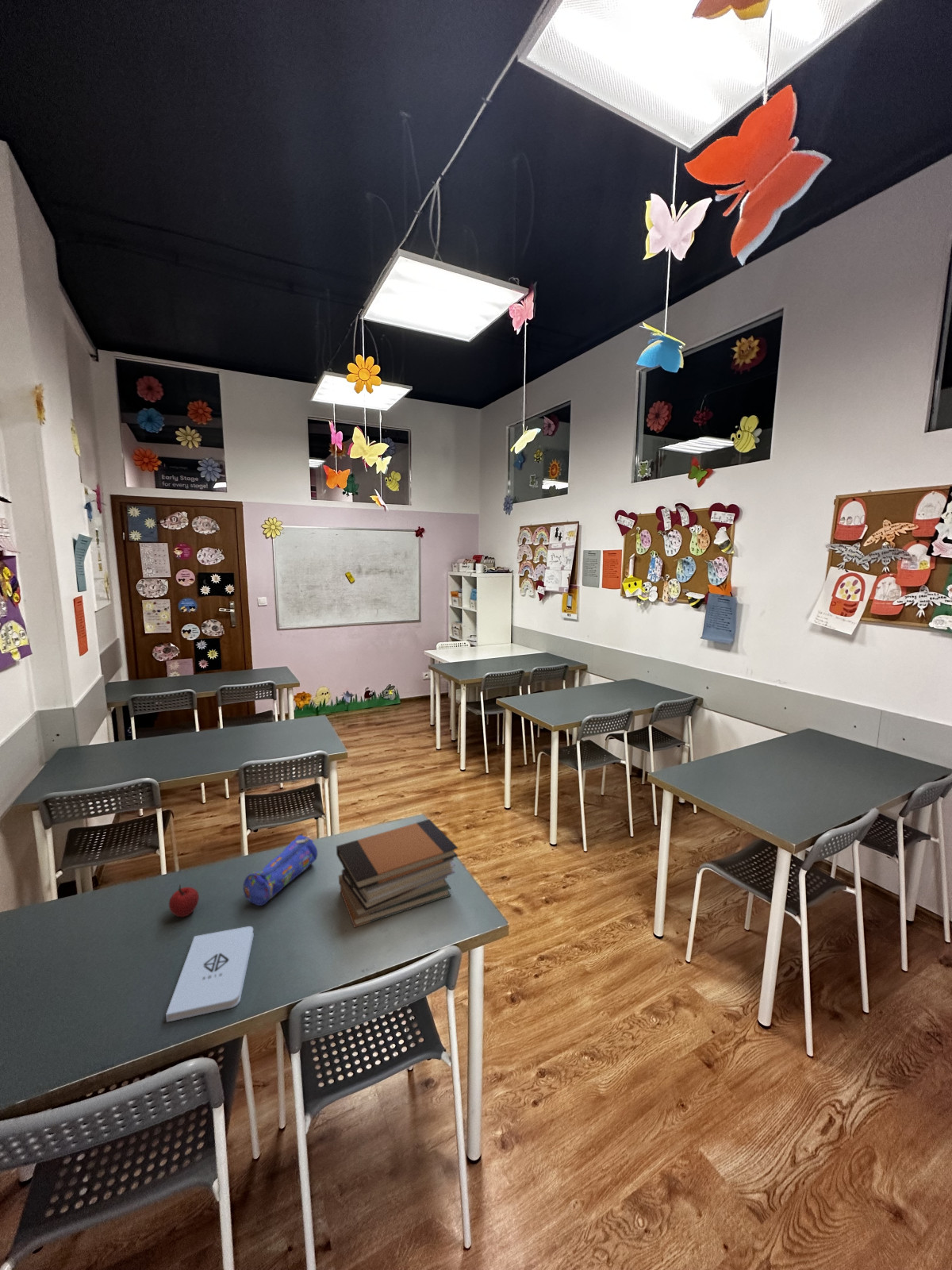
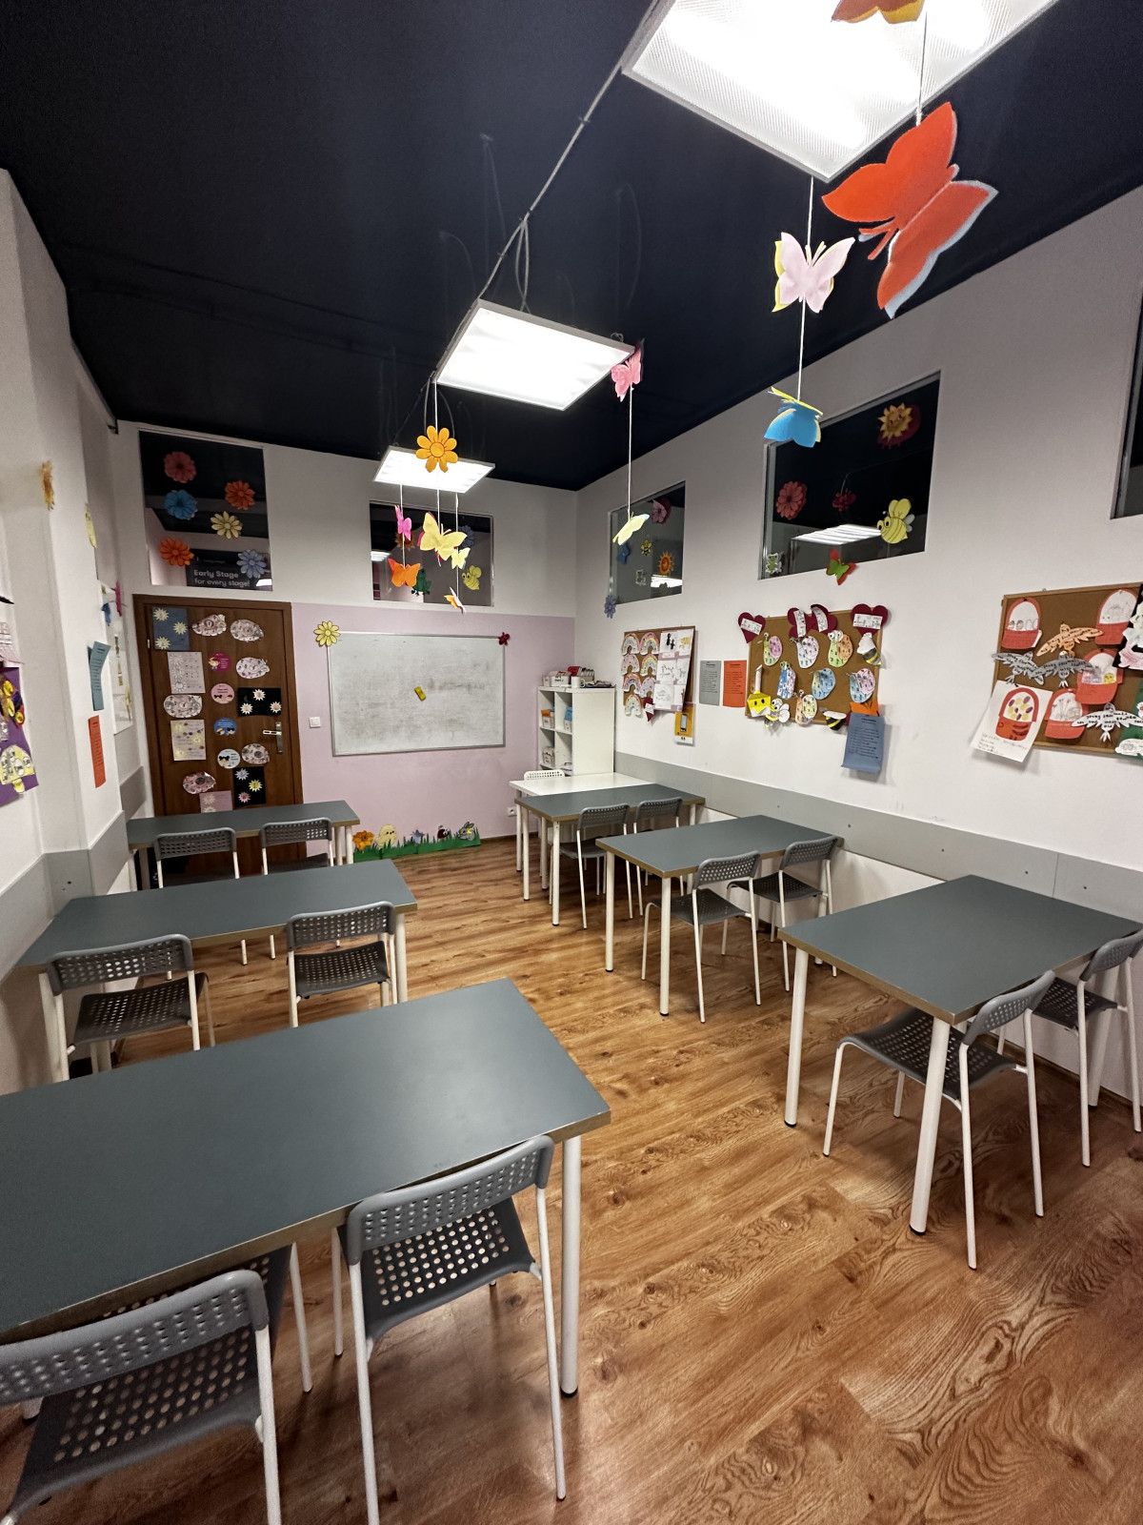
- apple (183, 899)
- notepad (215, 968)
- book stack (397, 869)
- pencil case (283, 867)
